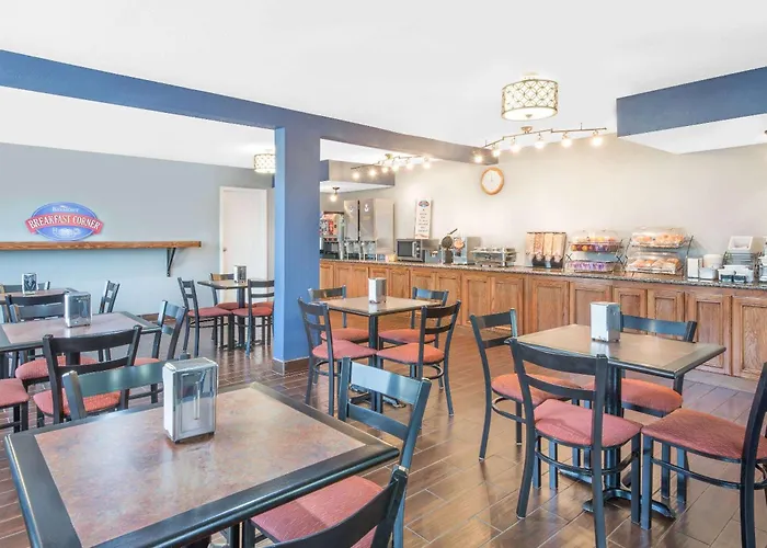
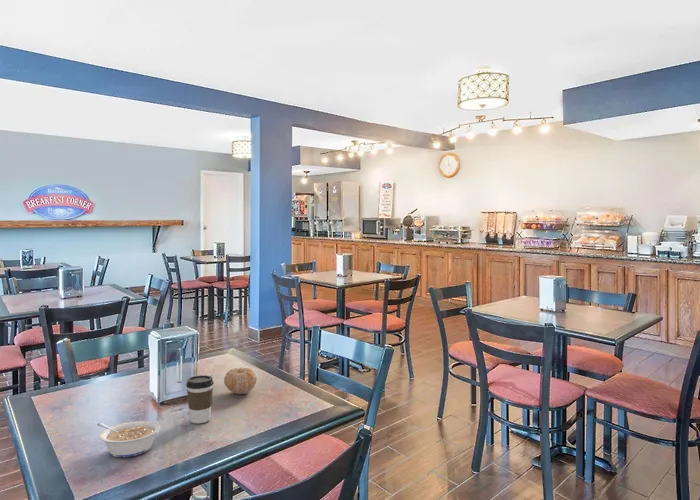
+ coffee cup (200, 399)
+ legume (128, 438)
+ fruit (240, 381)
